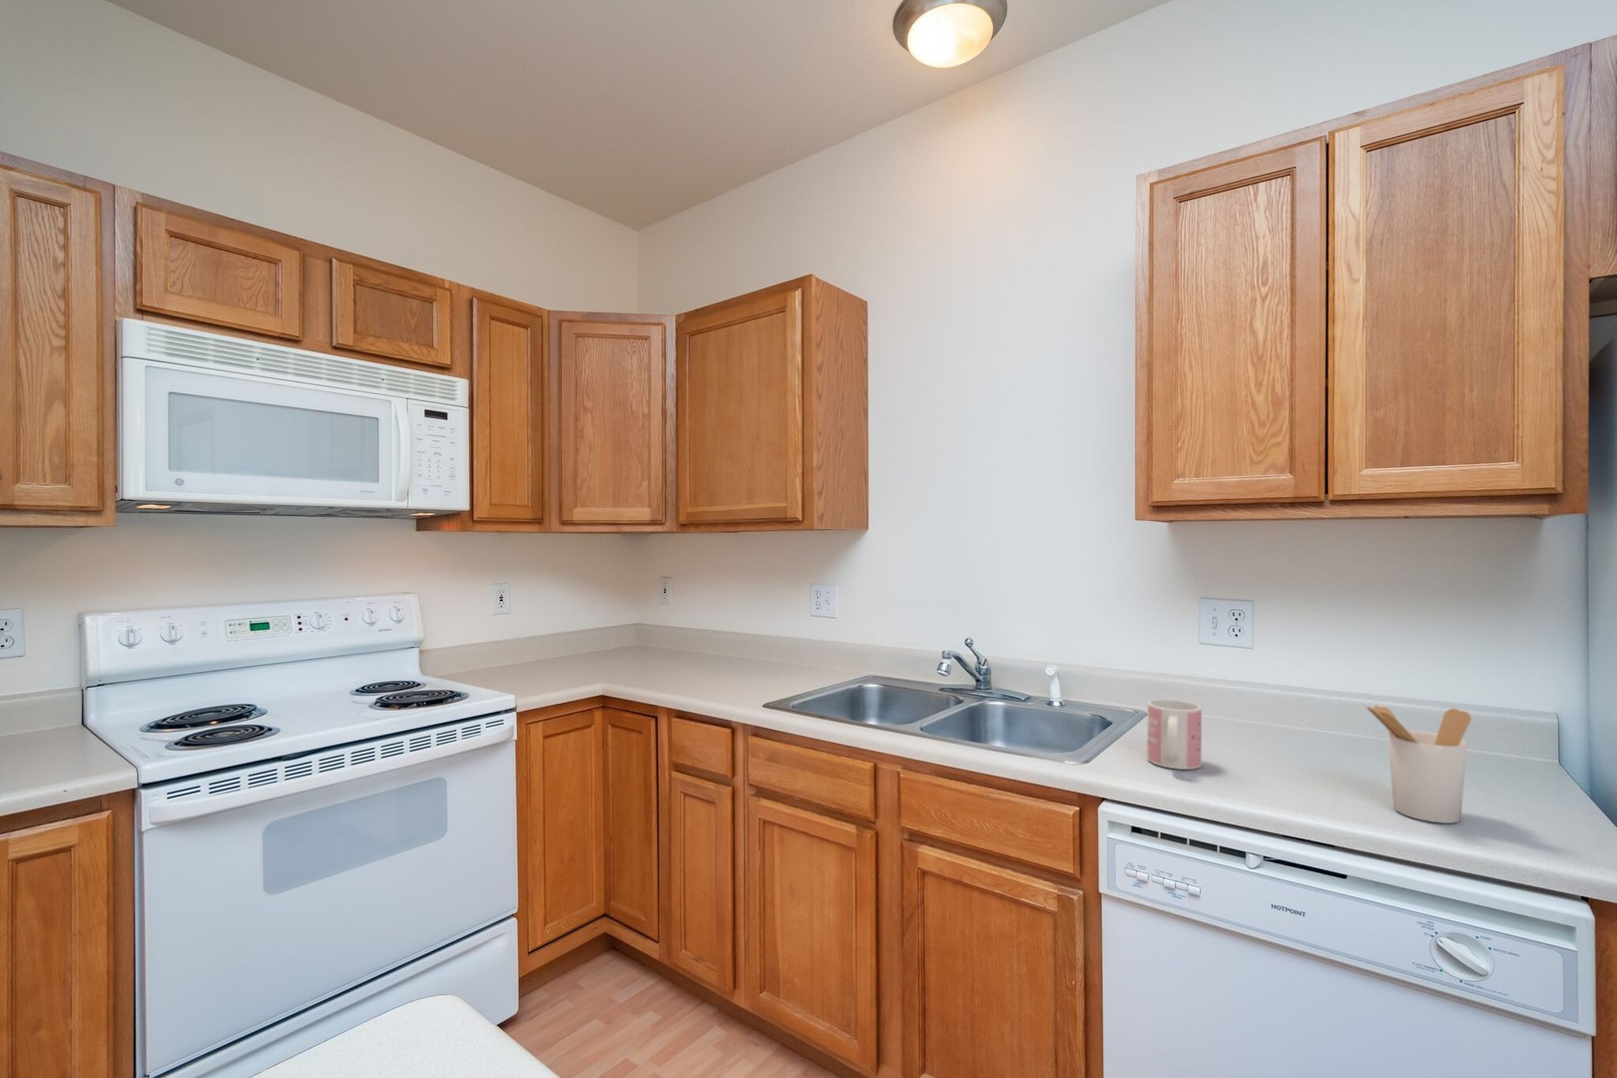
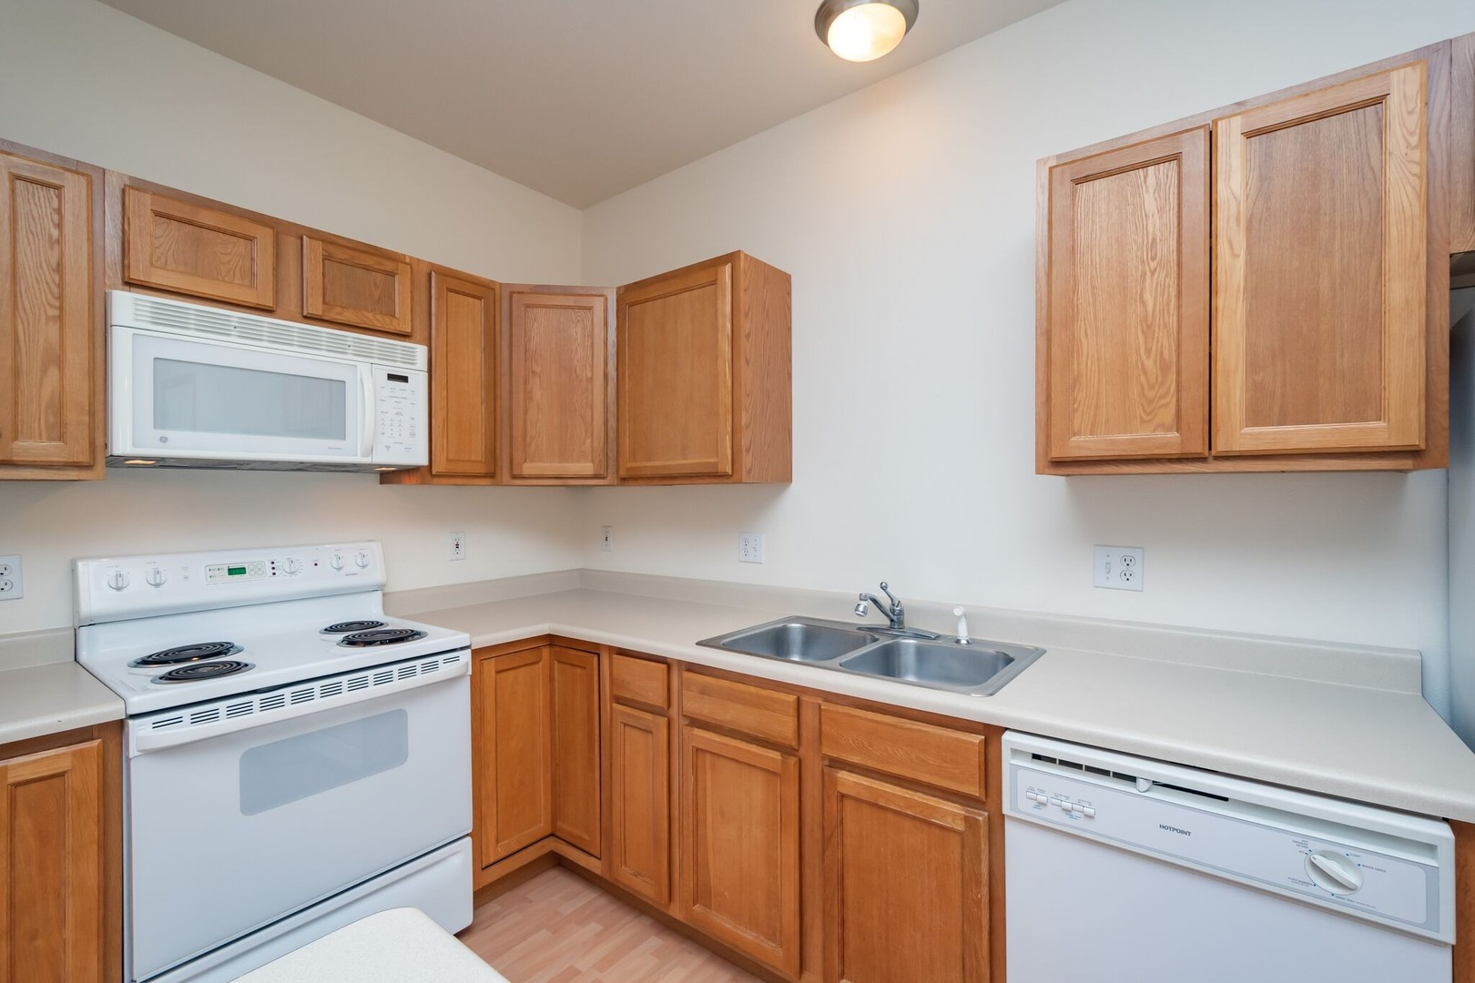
- utensil holder (1411, 758)
- mug (1174, 735)
